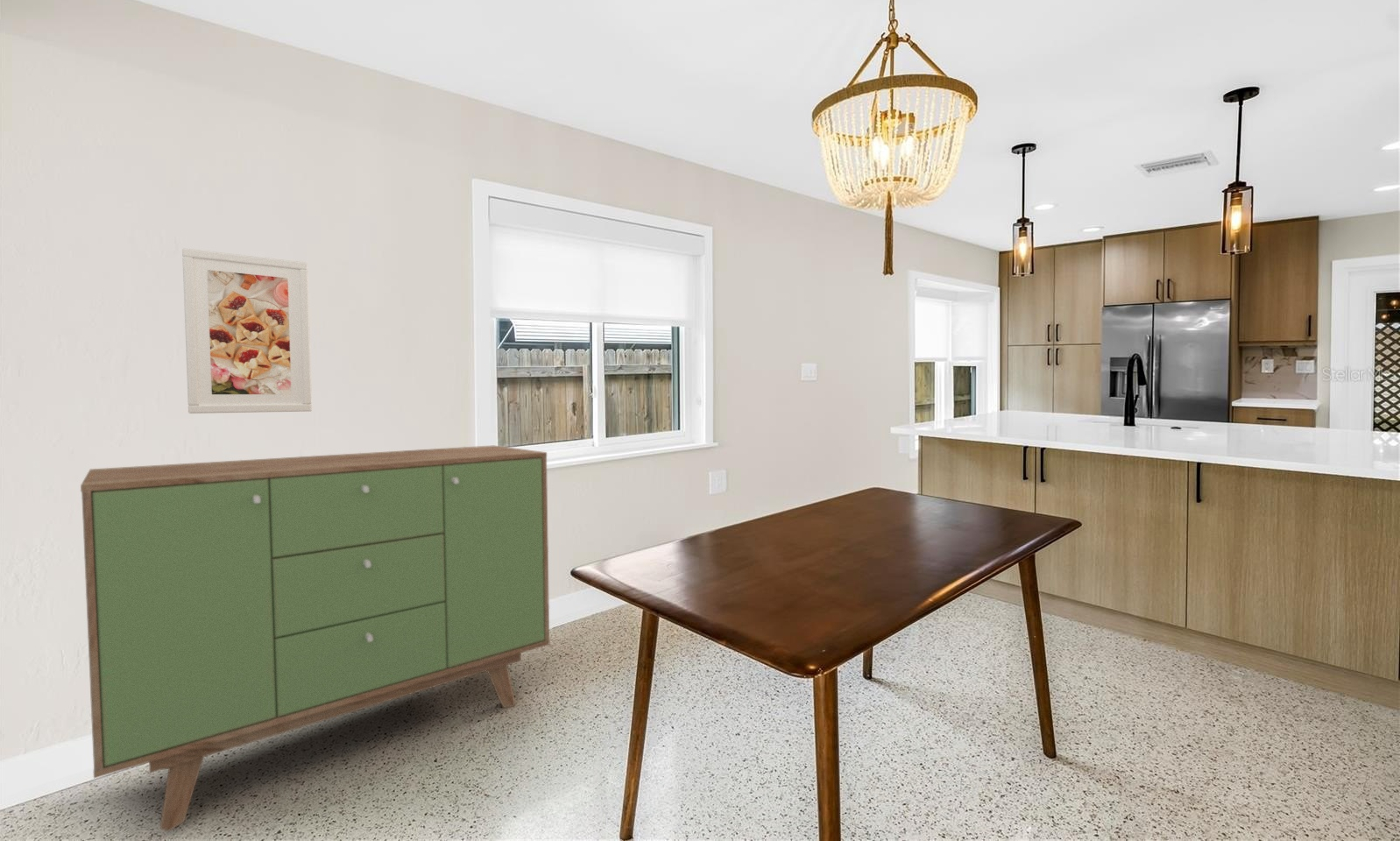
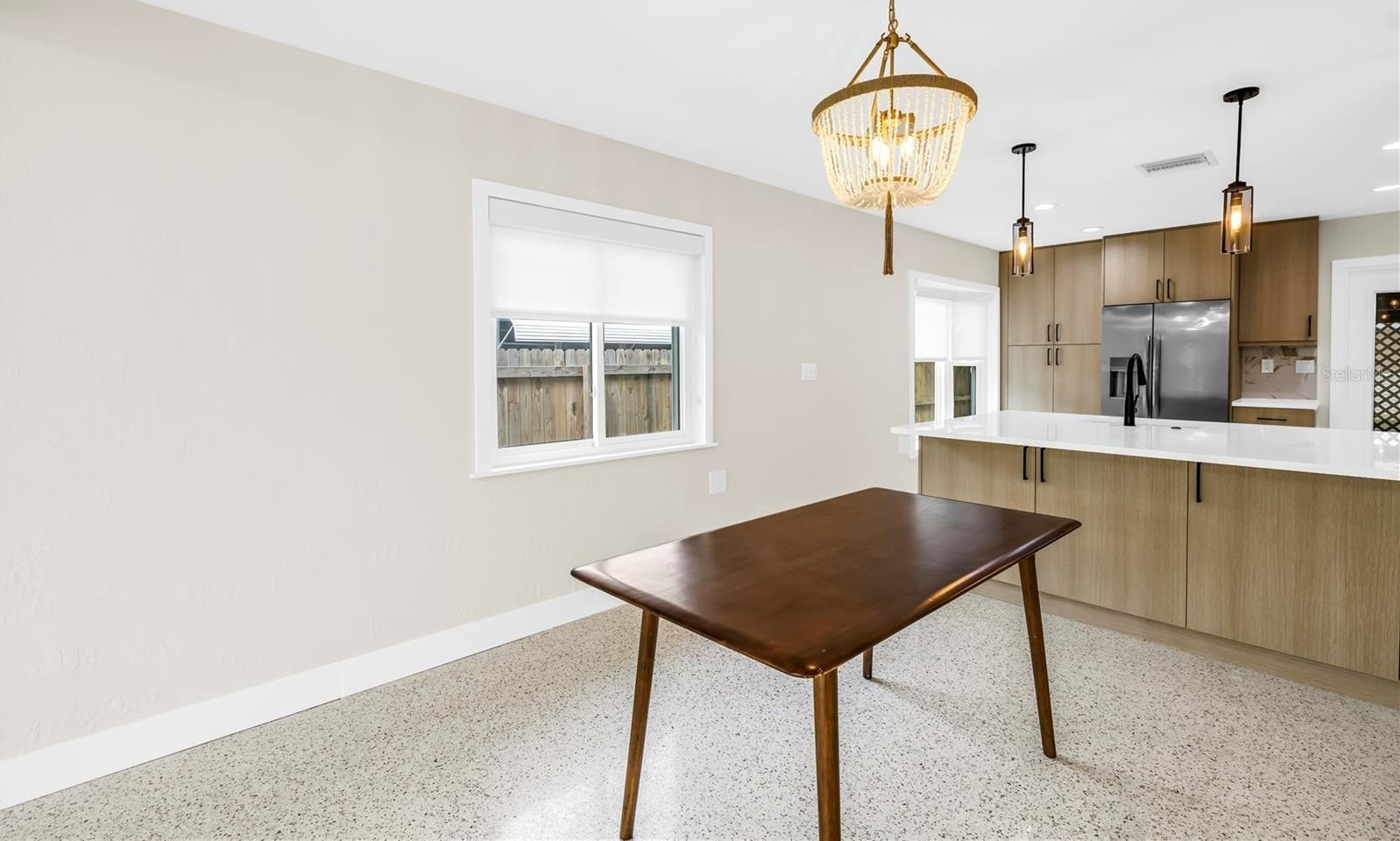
- sideboard (349, 598)
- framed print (251, 334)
